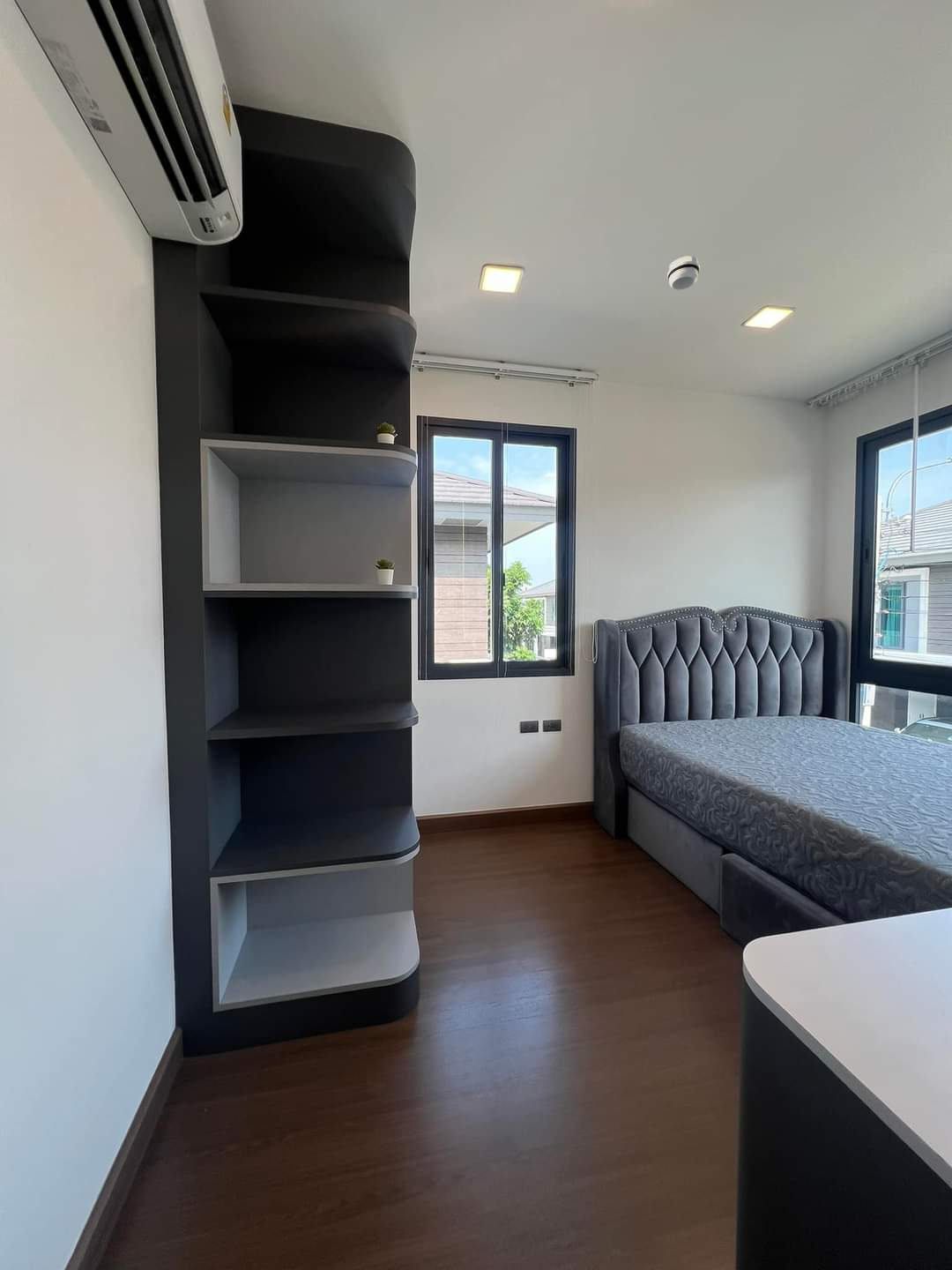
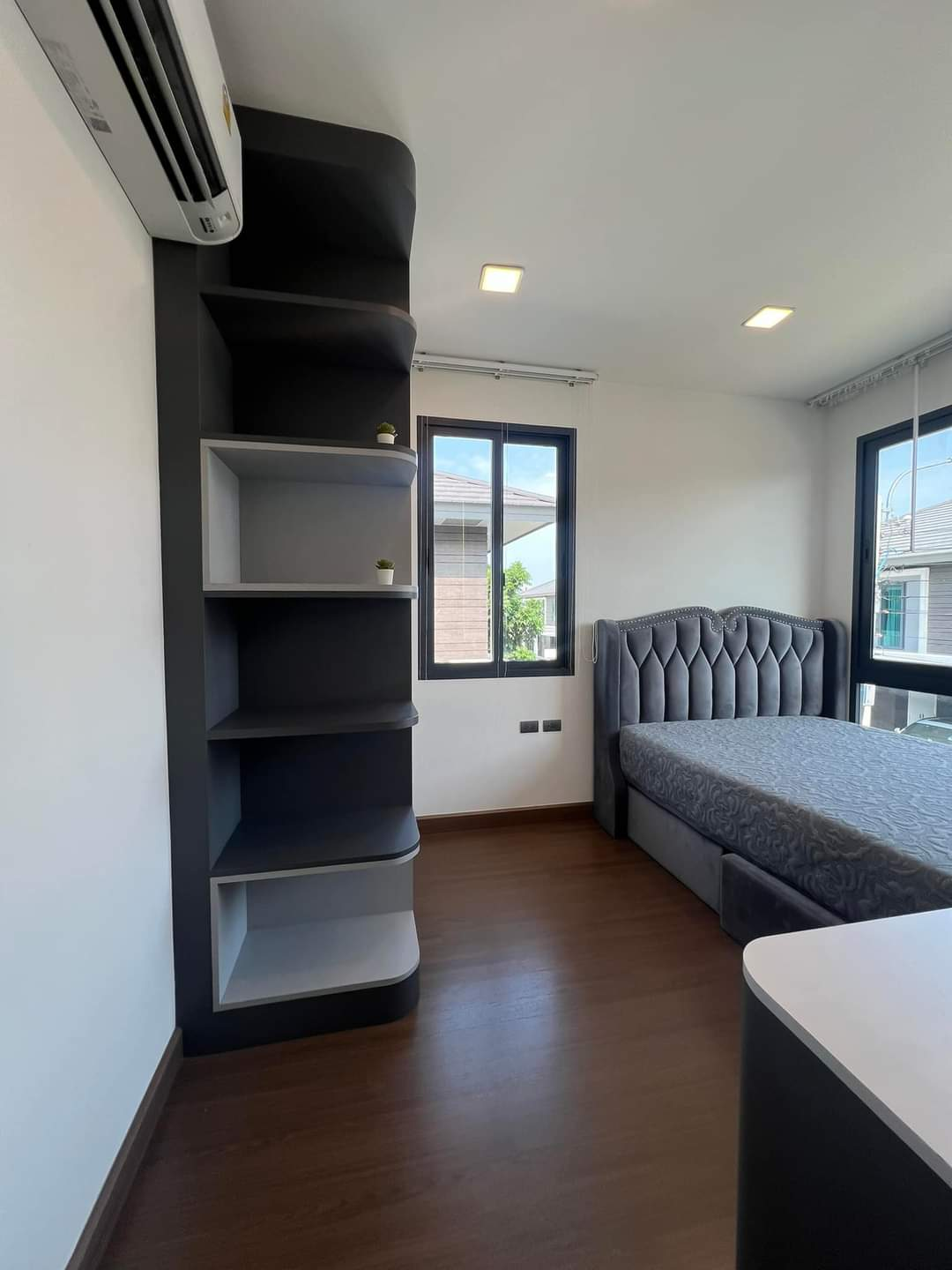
- smoke detector (683, 273)
